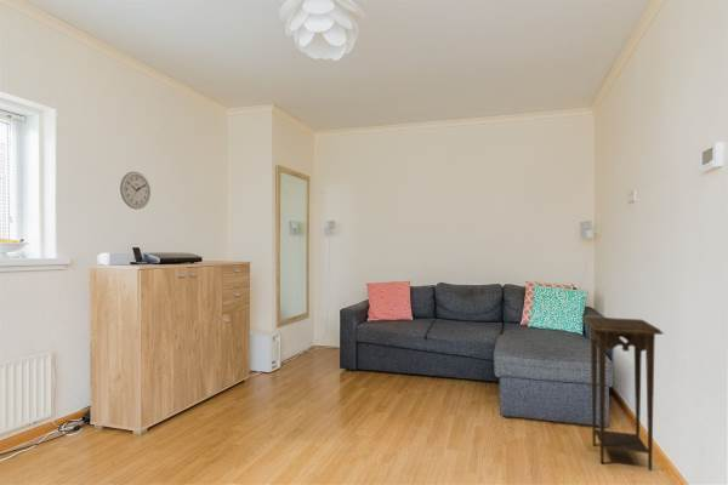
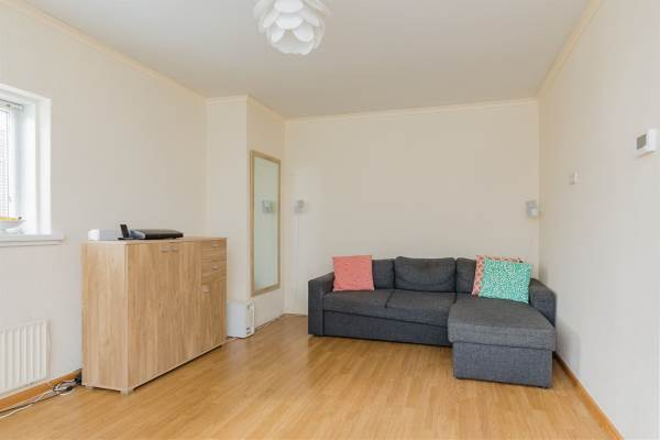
- pedestal table (635, 389)
- wall clock (136, 190)
